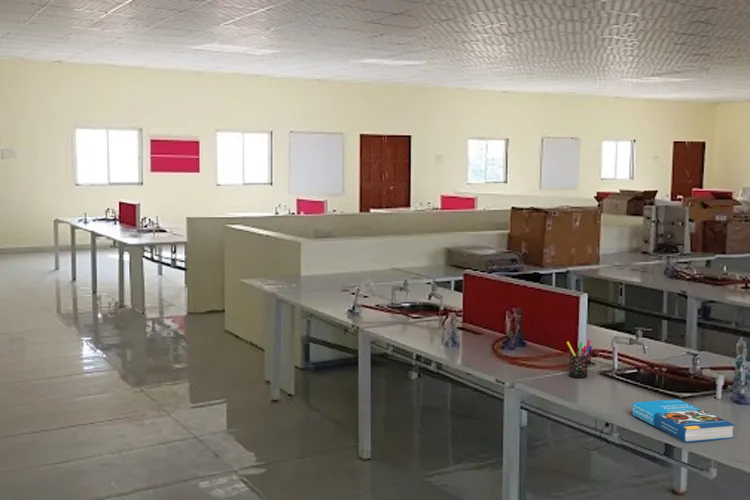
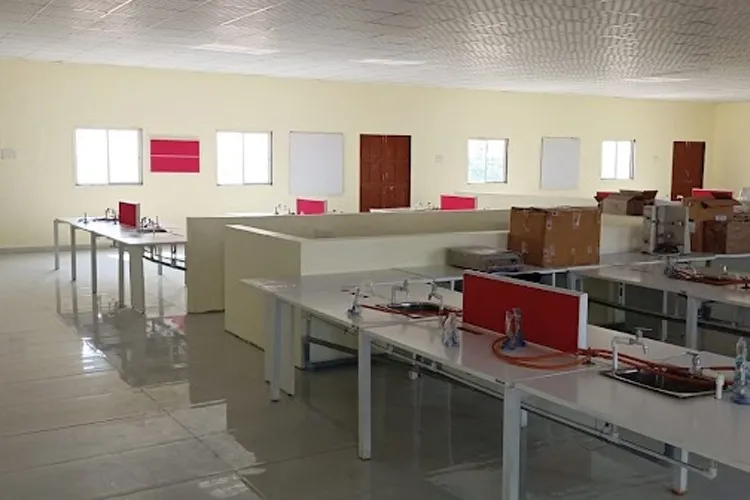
- book (680, 419)
- pen holder (580, 357)
